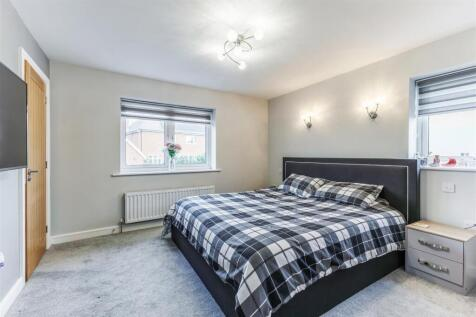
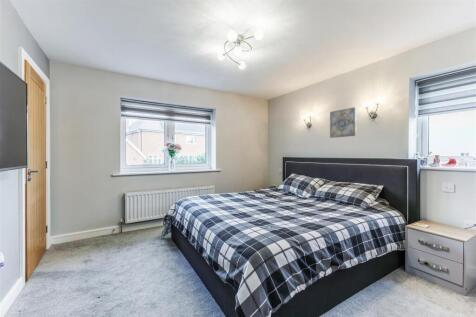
+ wall art (342, 123)
